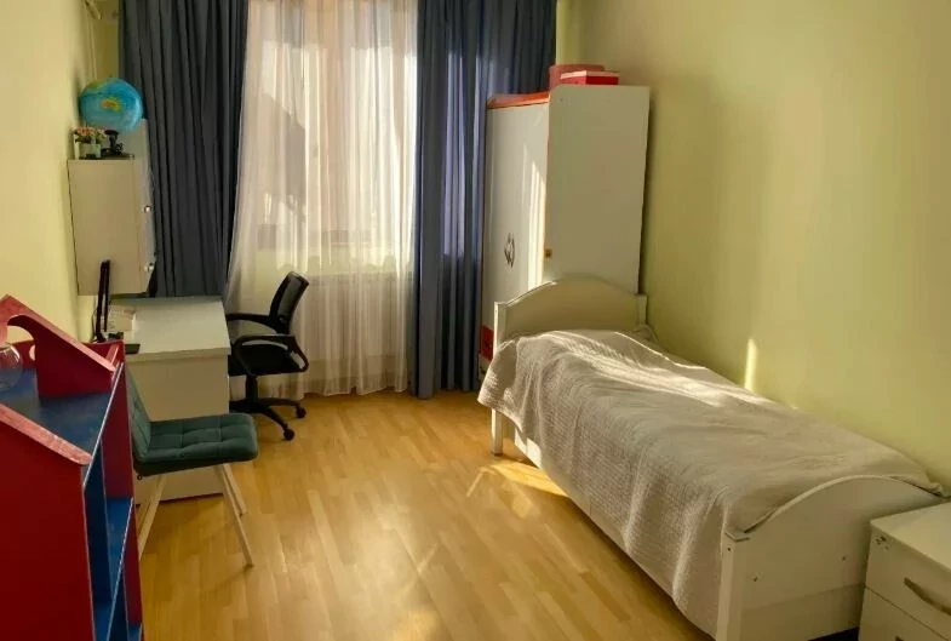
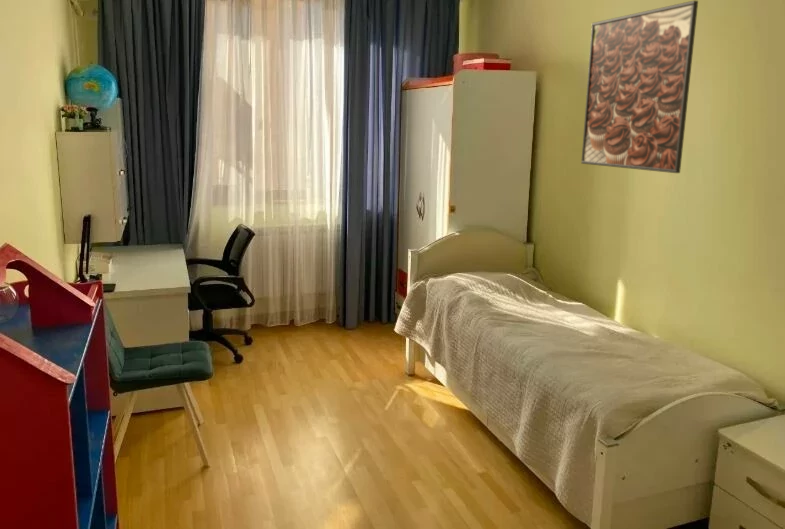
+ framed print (632, 92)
